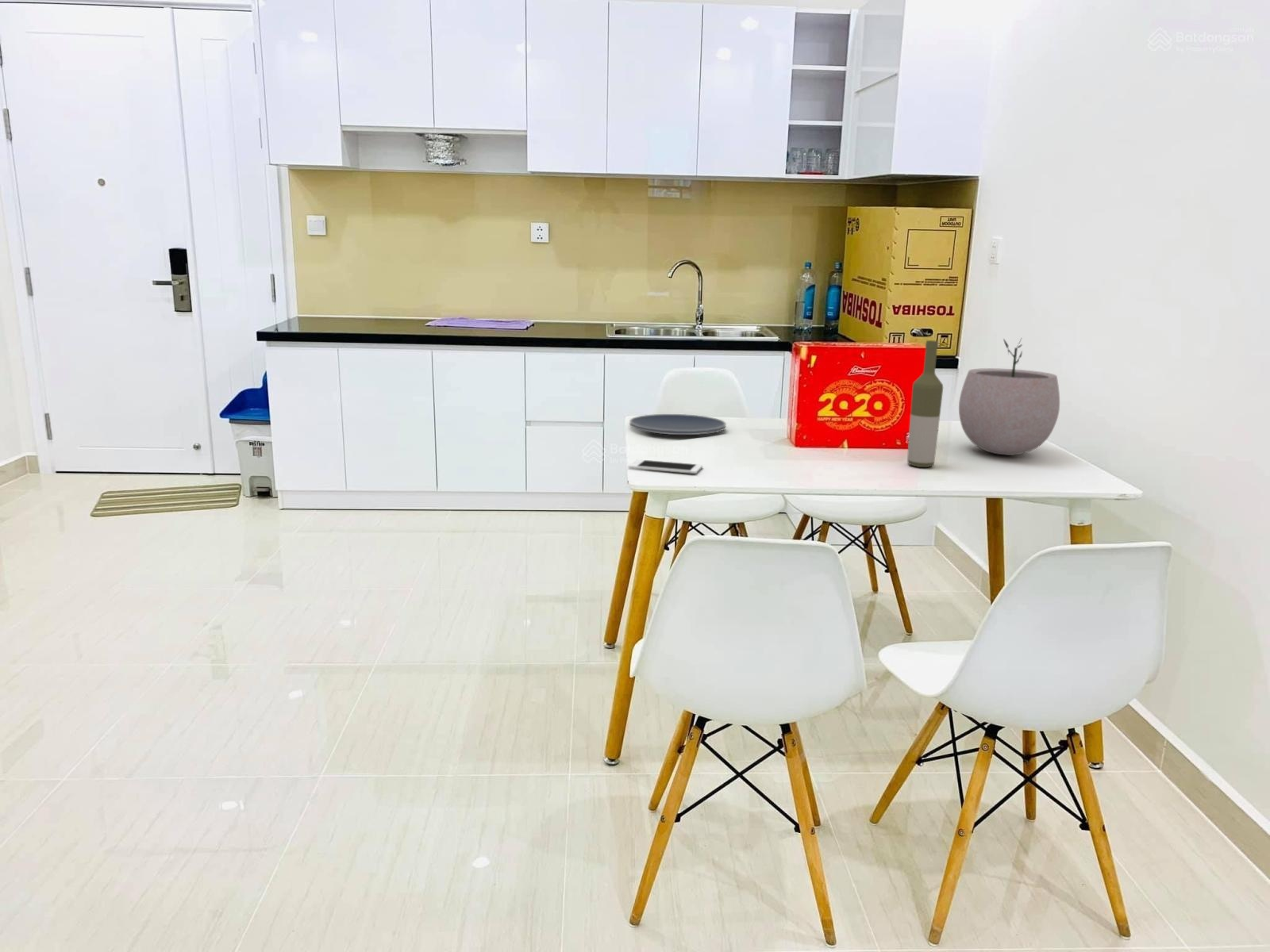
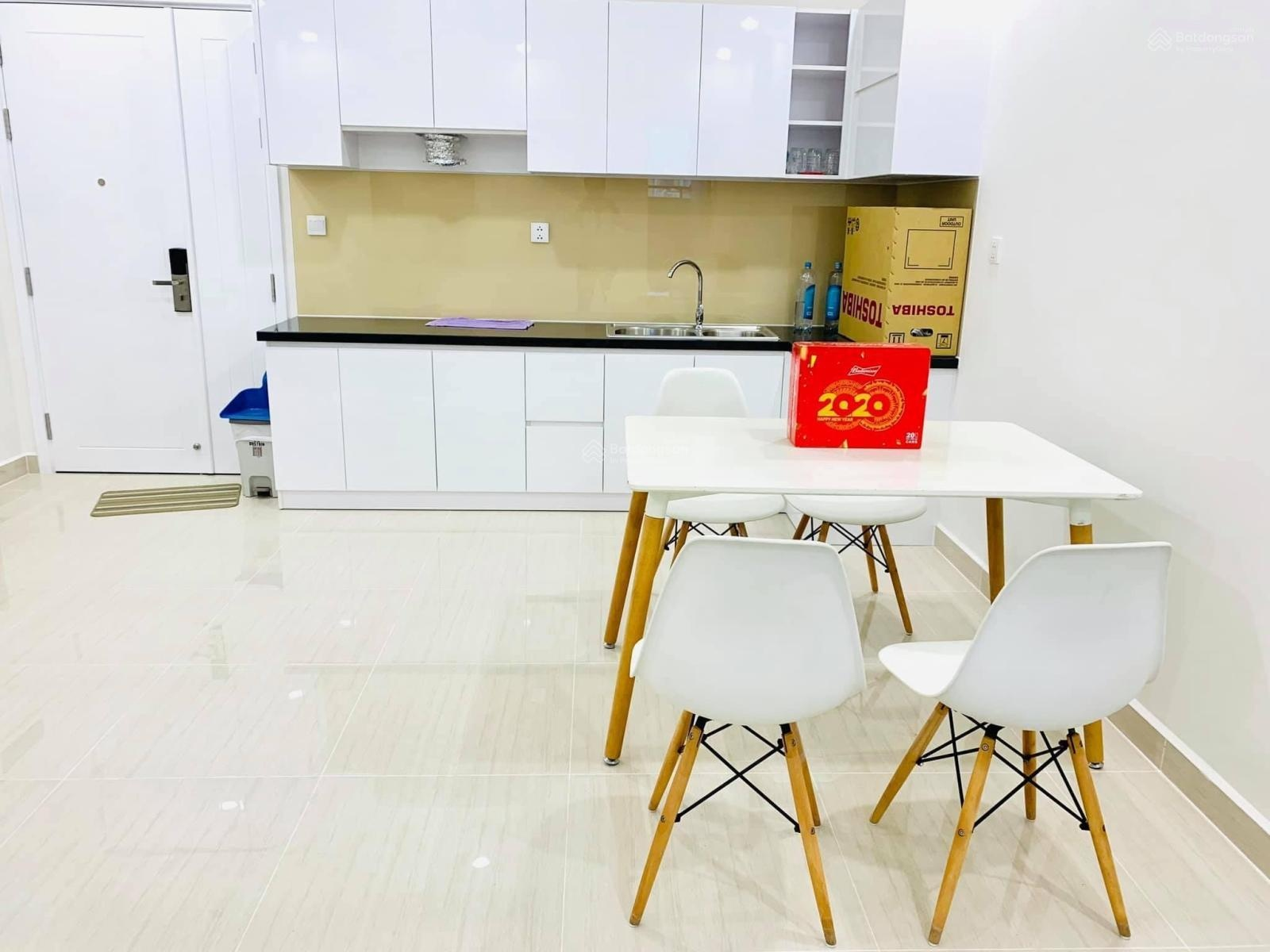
- cell phone (665, 466)
- plate (677, 425)
- plant pot (1009, 395)
- bottle (926, 404)
